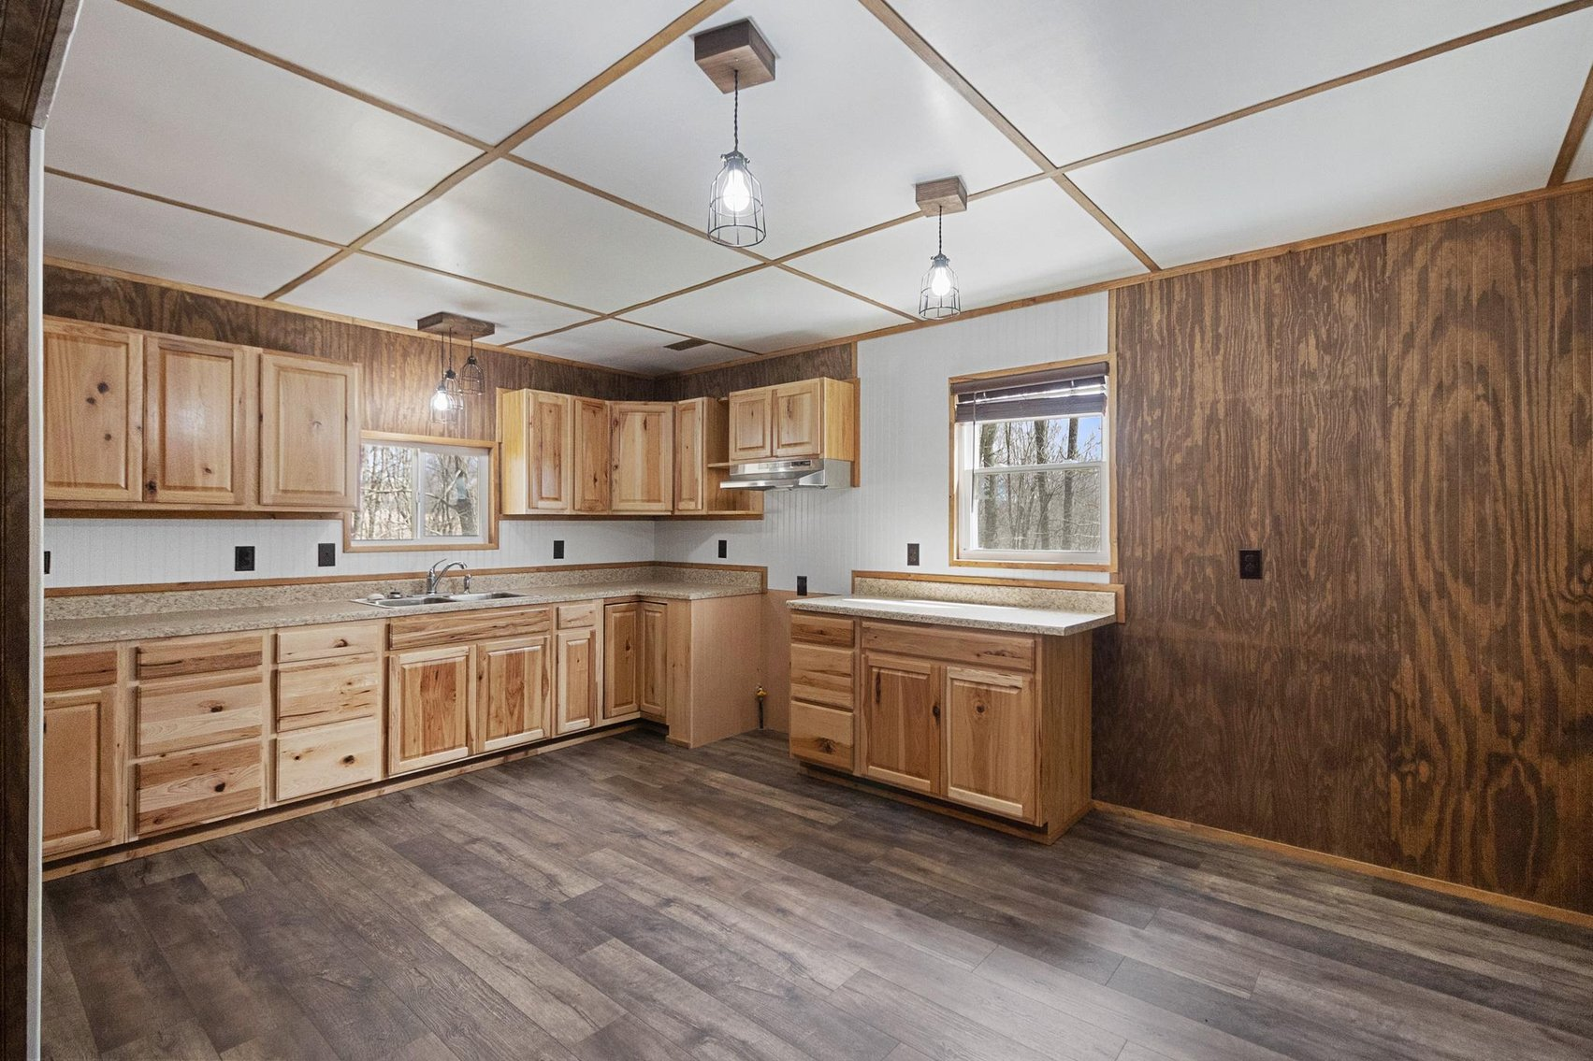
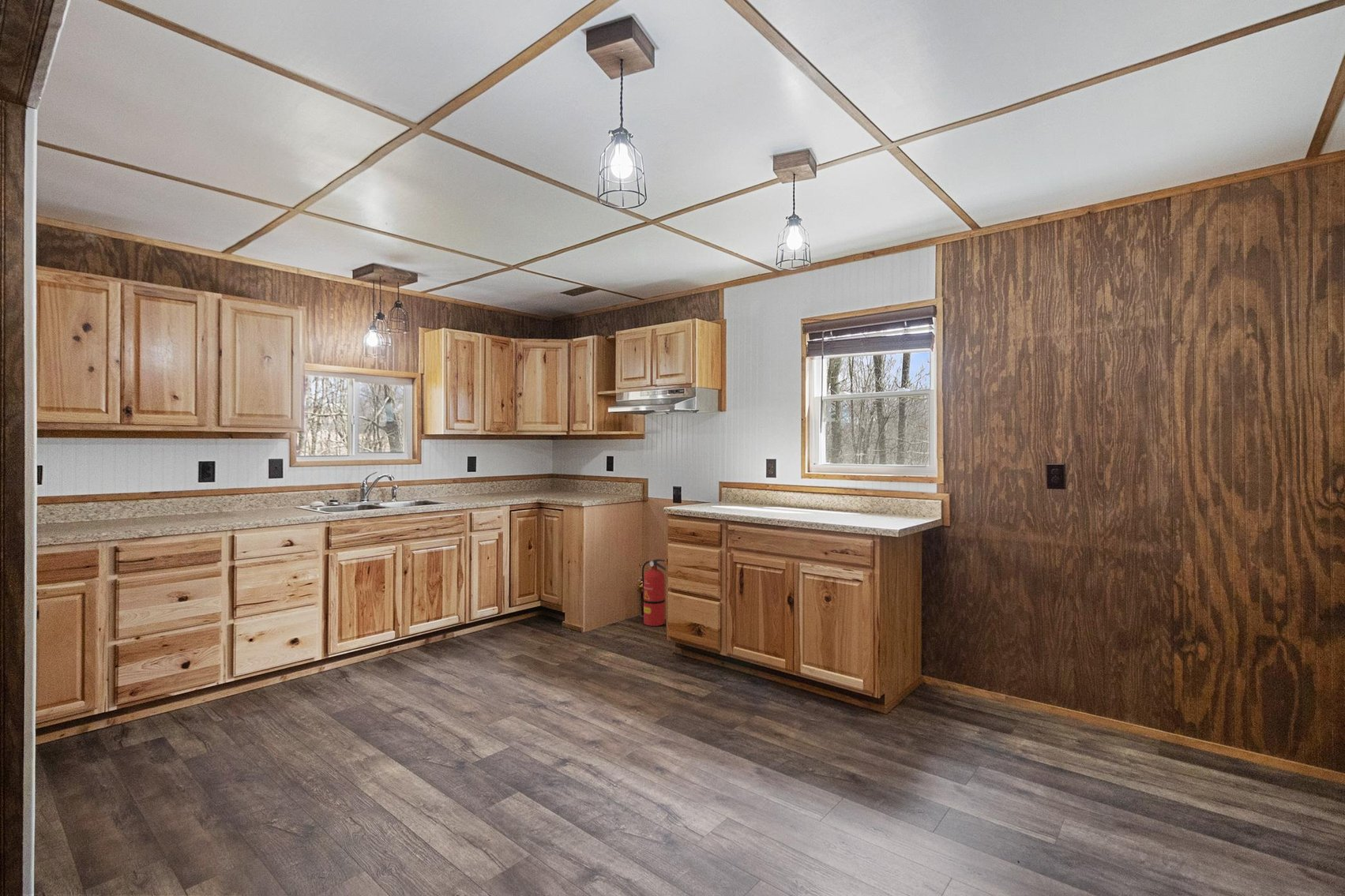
+ fire extinguisher (653, 590)
